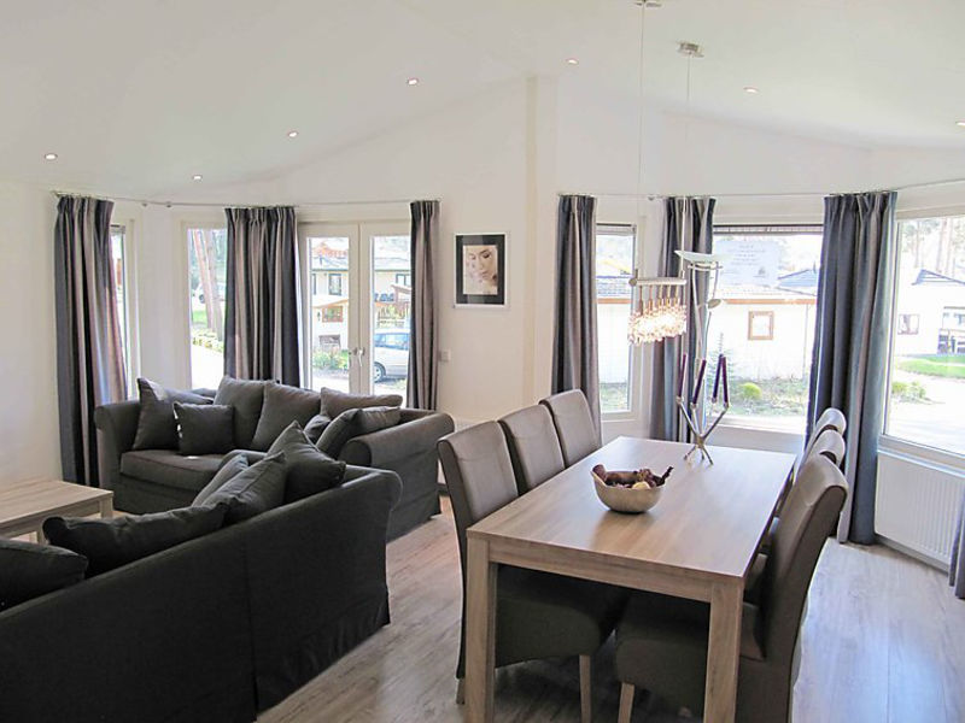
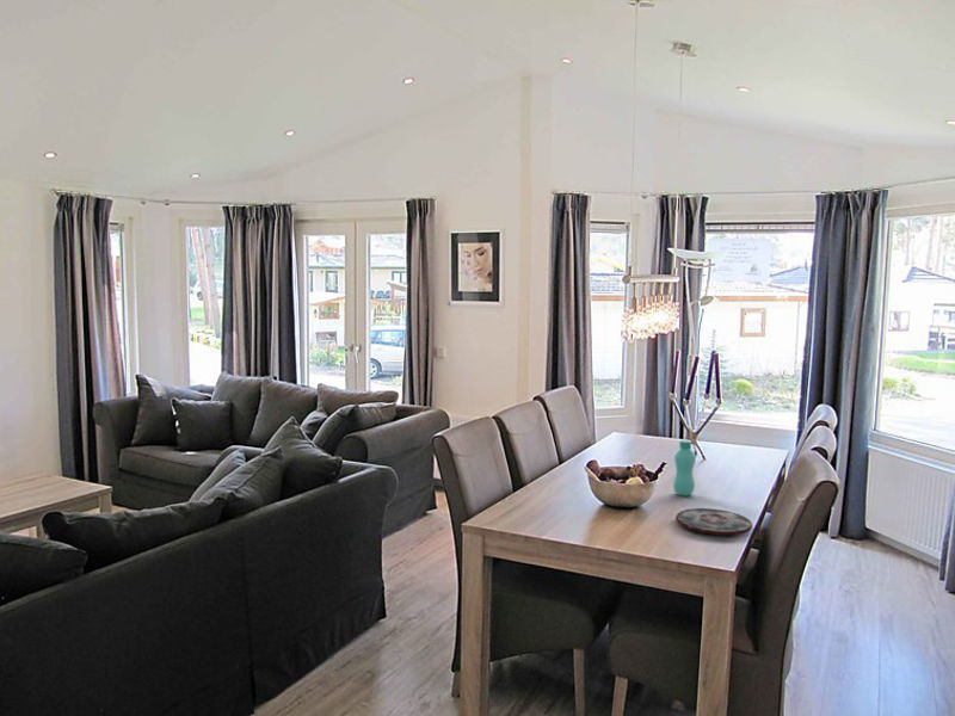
+ bottle (684, 467)
+ plate (713, 521)
